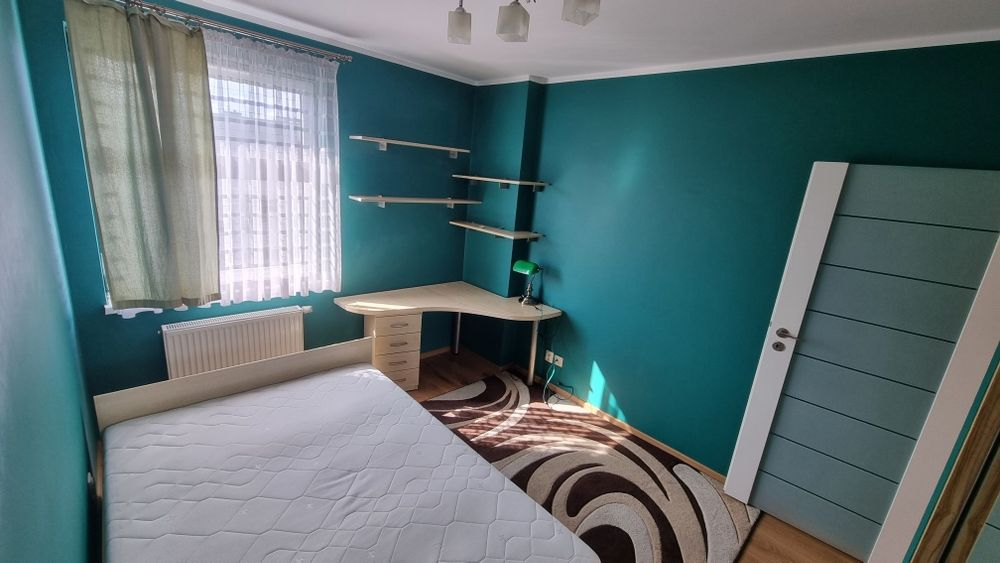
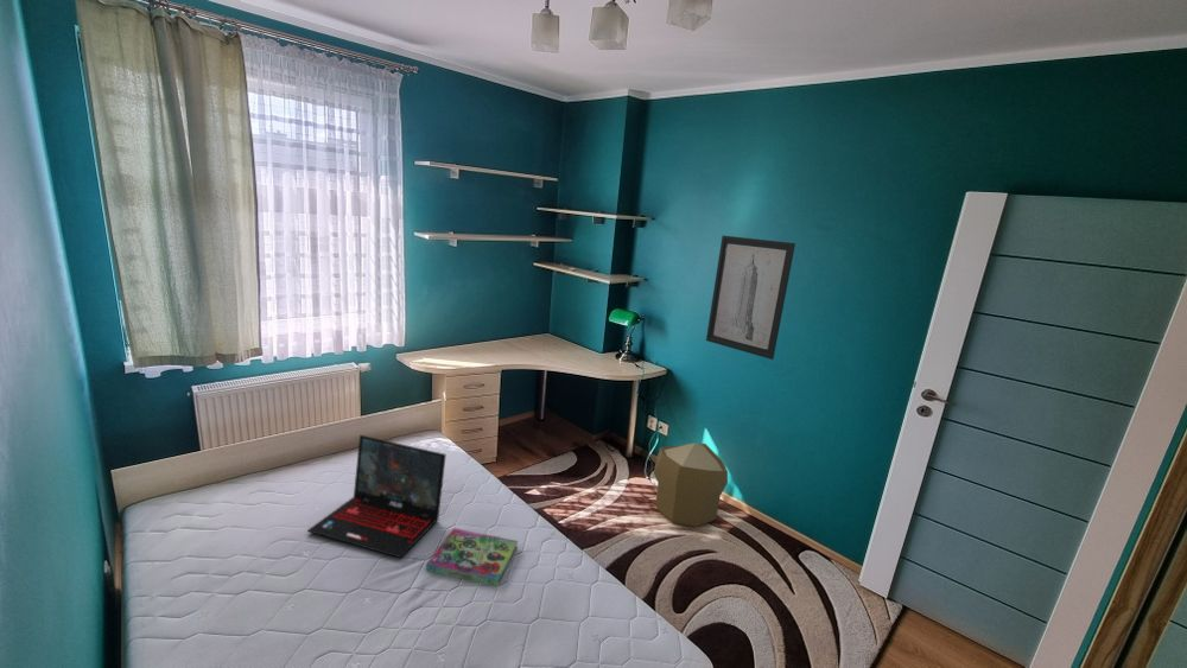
+ laptop (379, 492)
+ wall art (747, 295)
+ pouf (690, 477)
+ book (474, 555)
